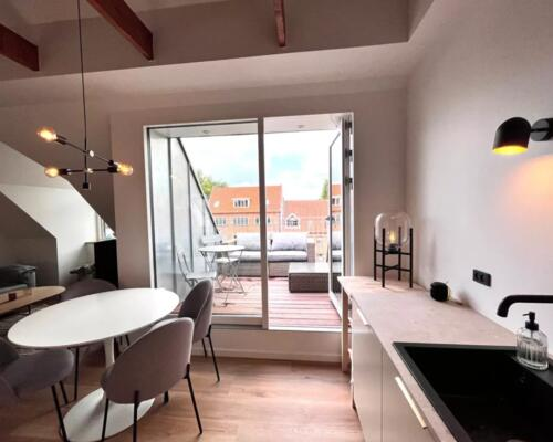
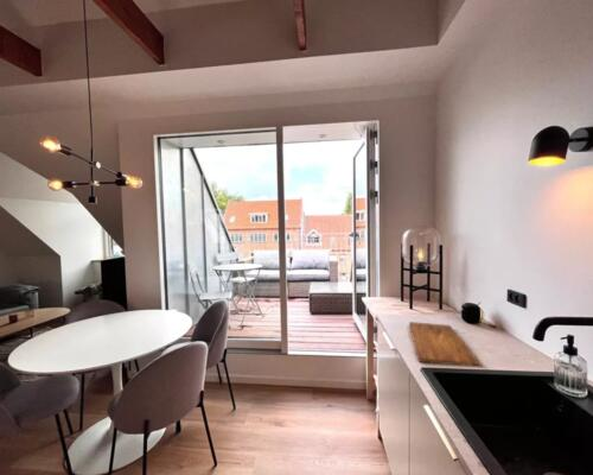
+ cutting board (436, 340)
